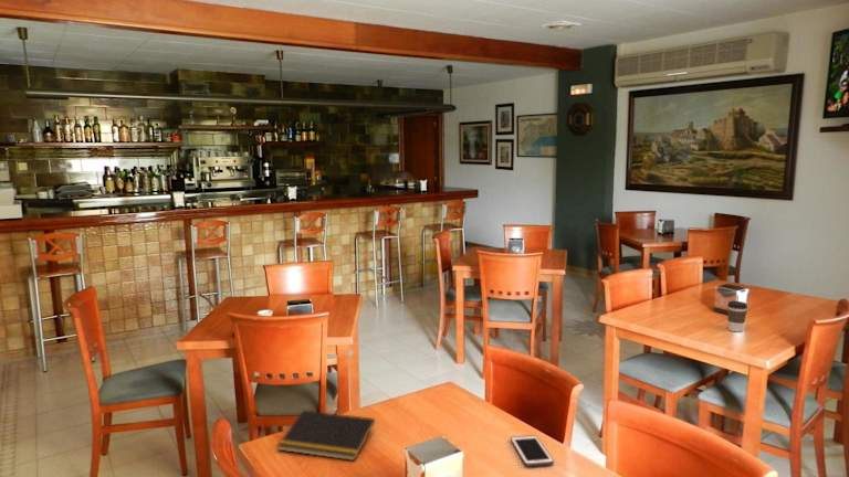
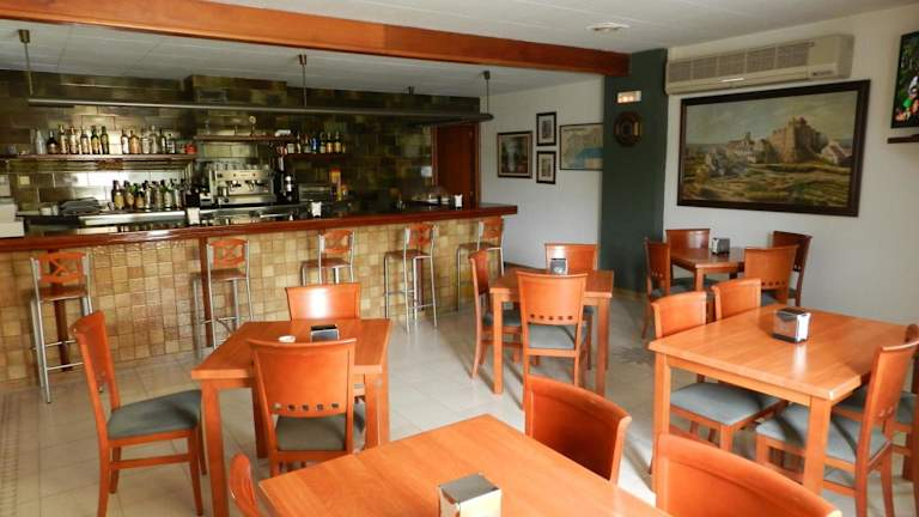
- coffee cup (736, 316)
- notepad (327, 433)
- cell phone (531, 449)
